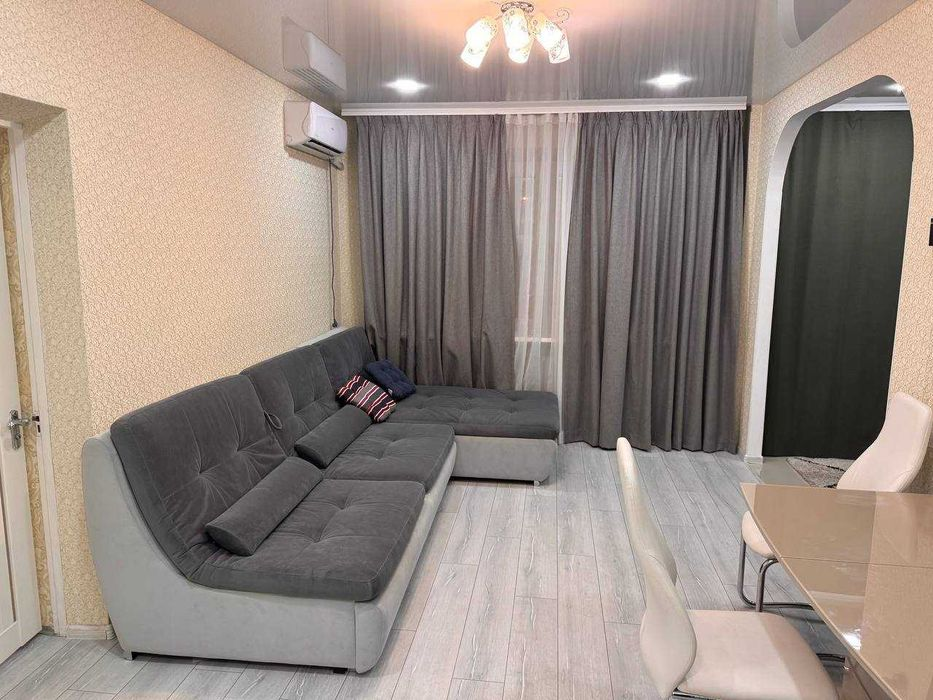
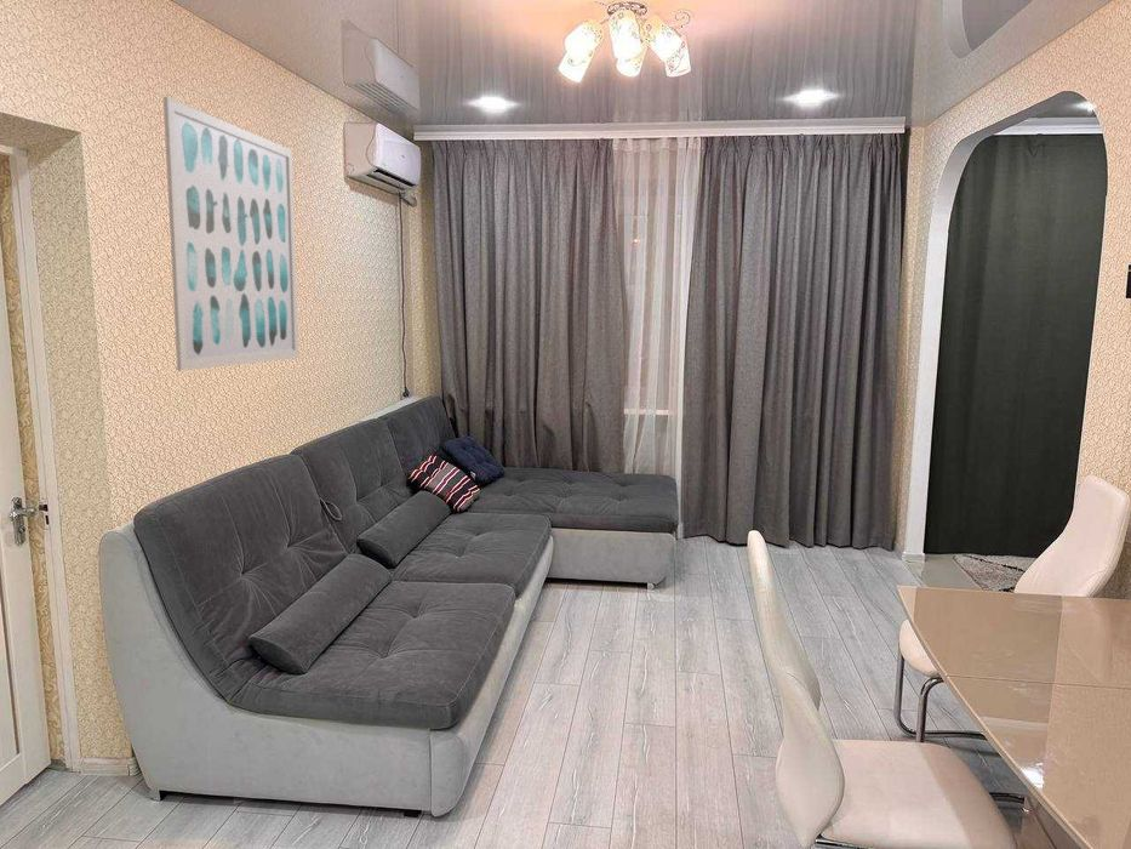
+ wall art (241, 247)
